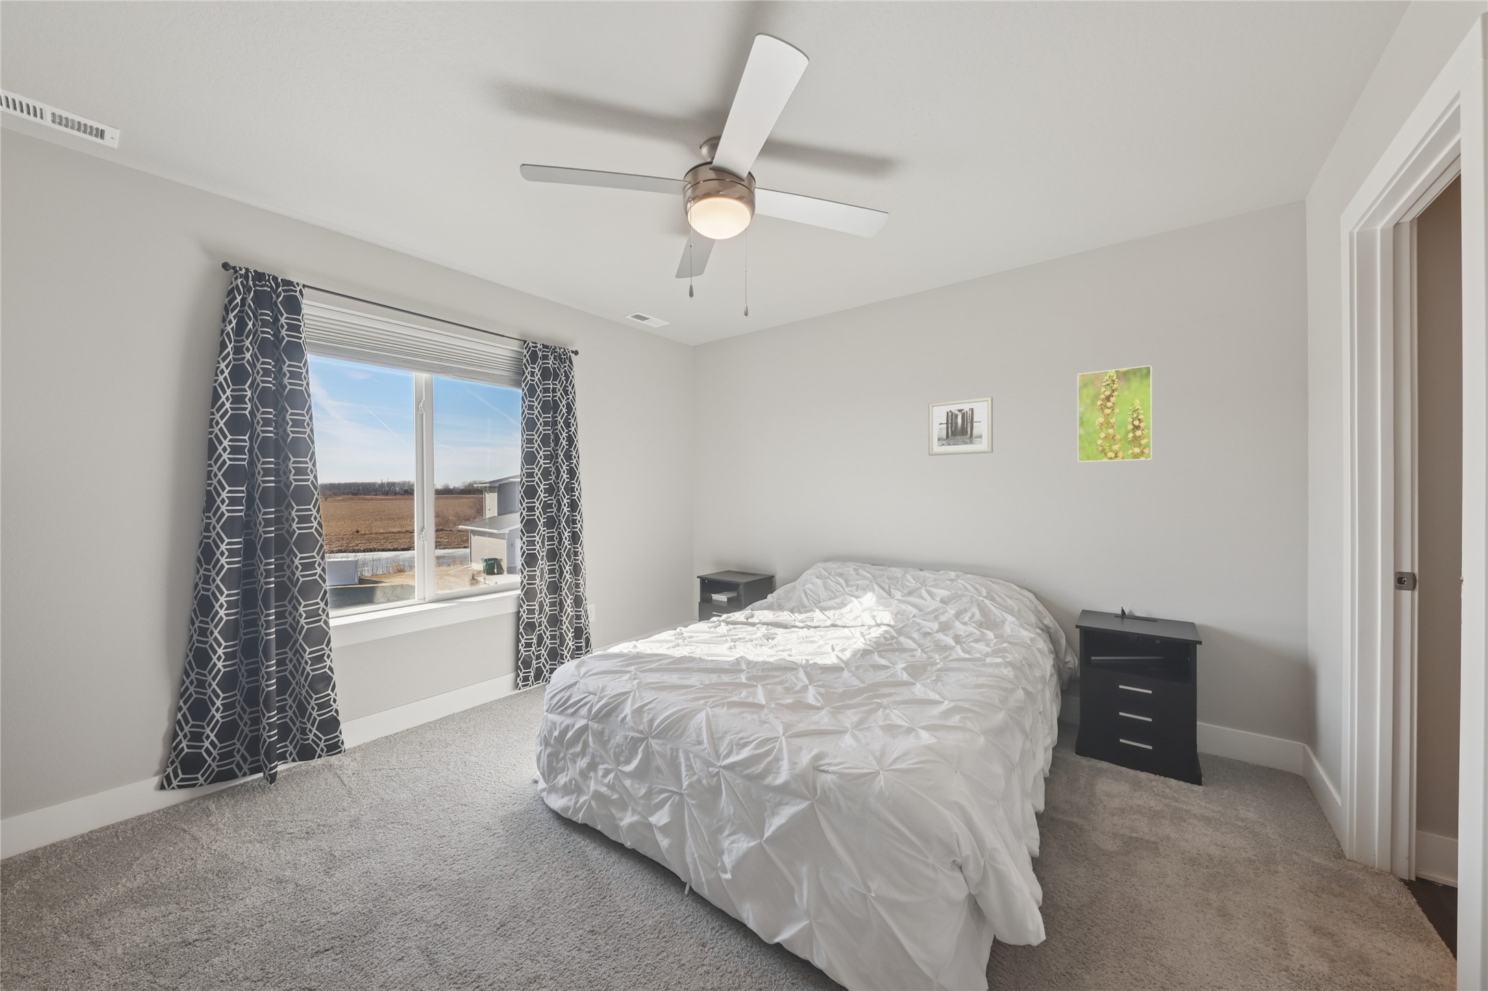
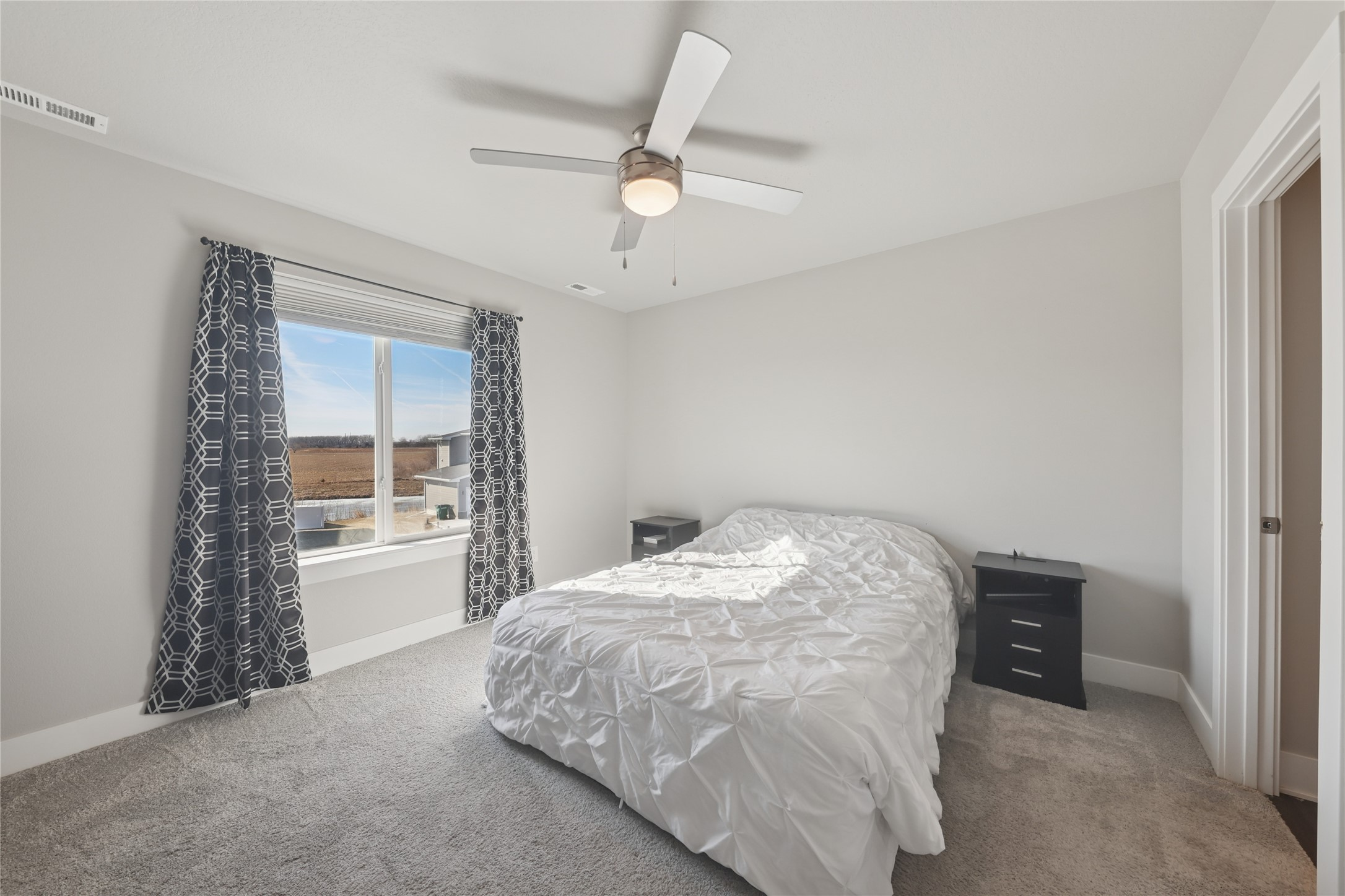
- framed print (1113, 415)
- wall art (959, 427)
